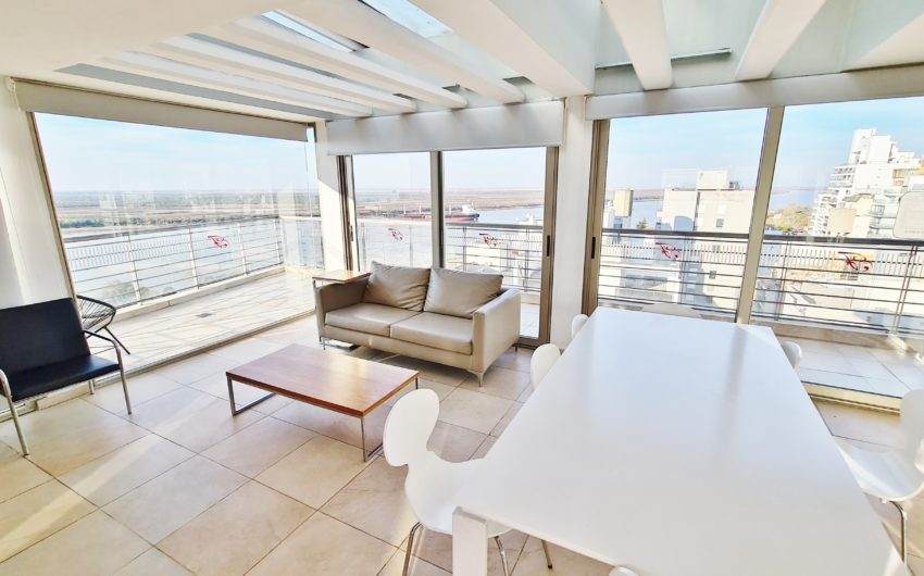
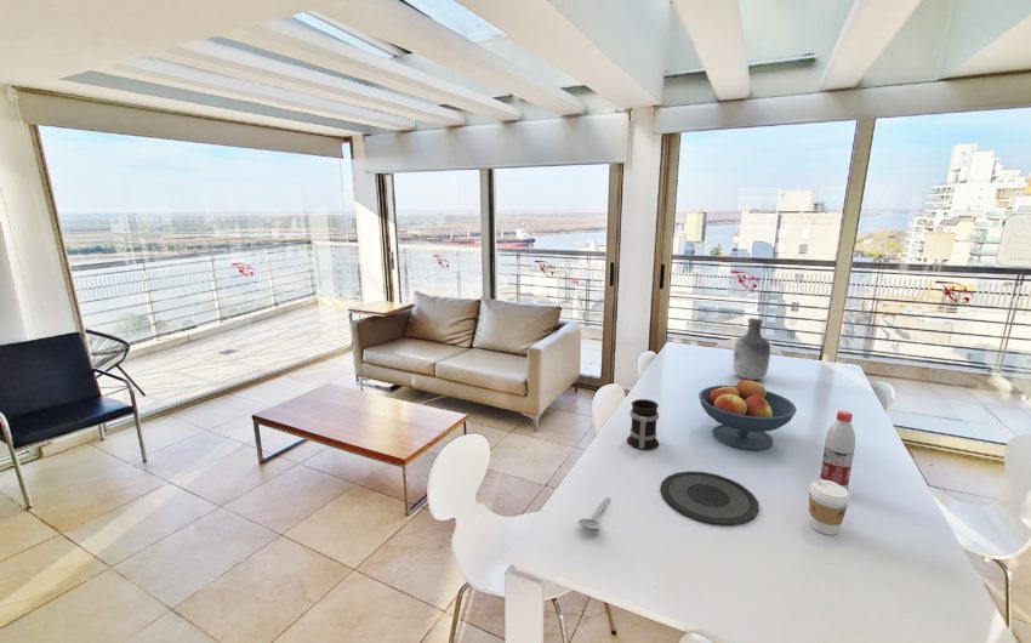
+ vase (752, 348)
+ plate (707, 495)
+ spoon (597, 511)
+ water bottle (838, 451)
+ mug (642, 425)
+ fruit bowl (744, 412)
+ coffee cup (827, 507)
